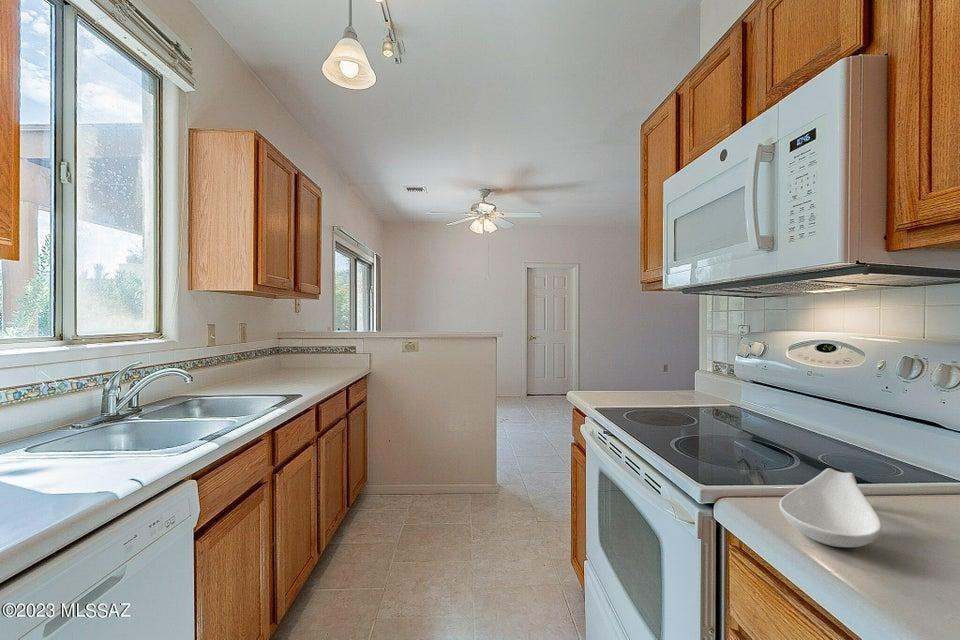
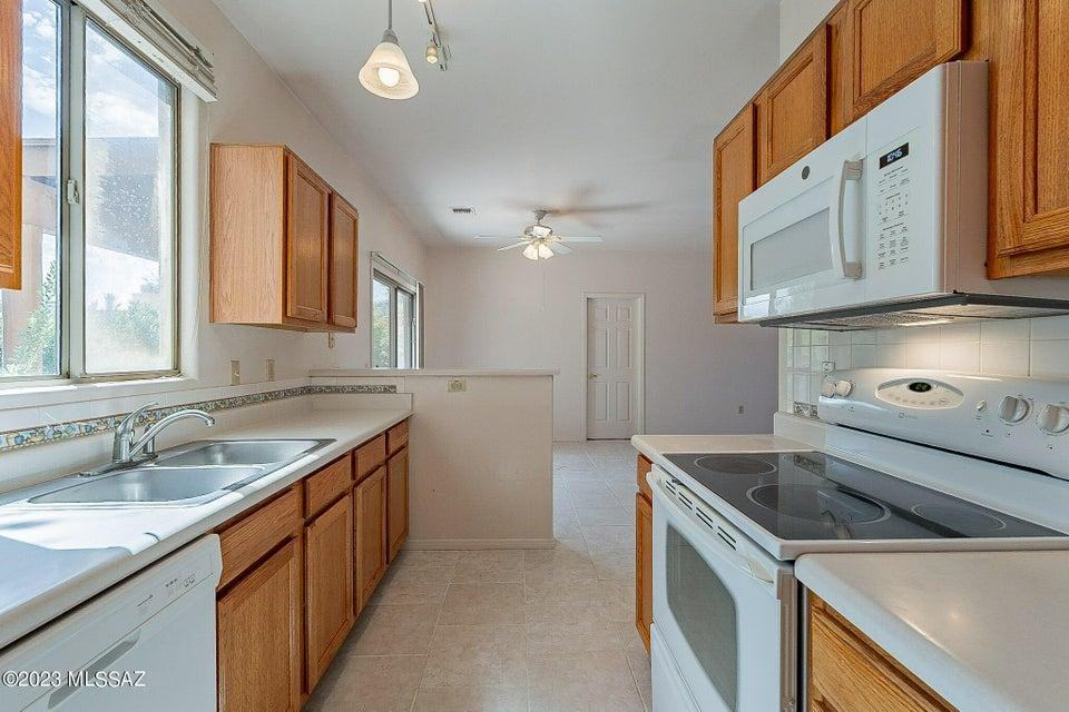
- spoon rest (832, 502)
